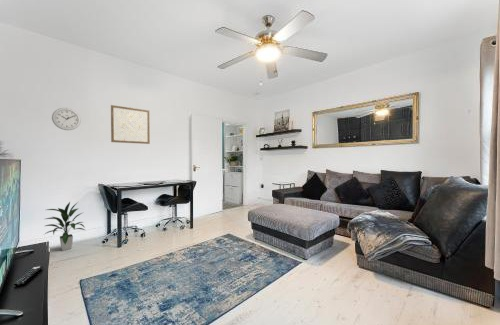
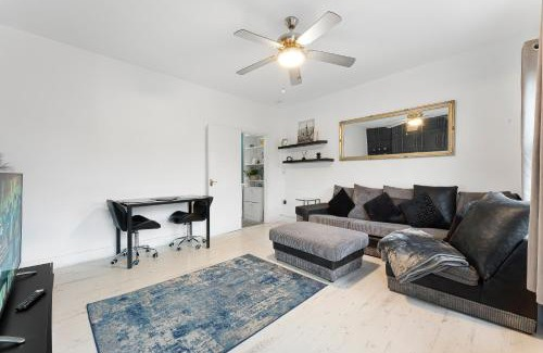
- indoor plant (65, 225)
- wall clock (66, 119)
- wall art (130, 126)
